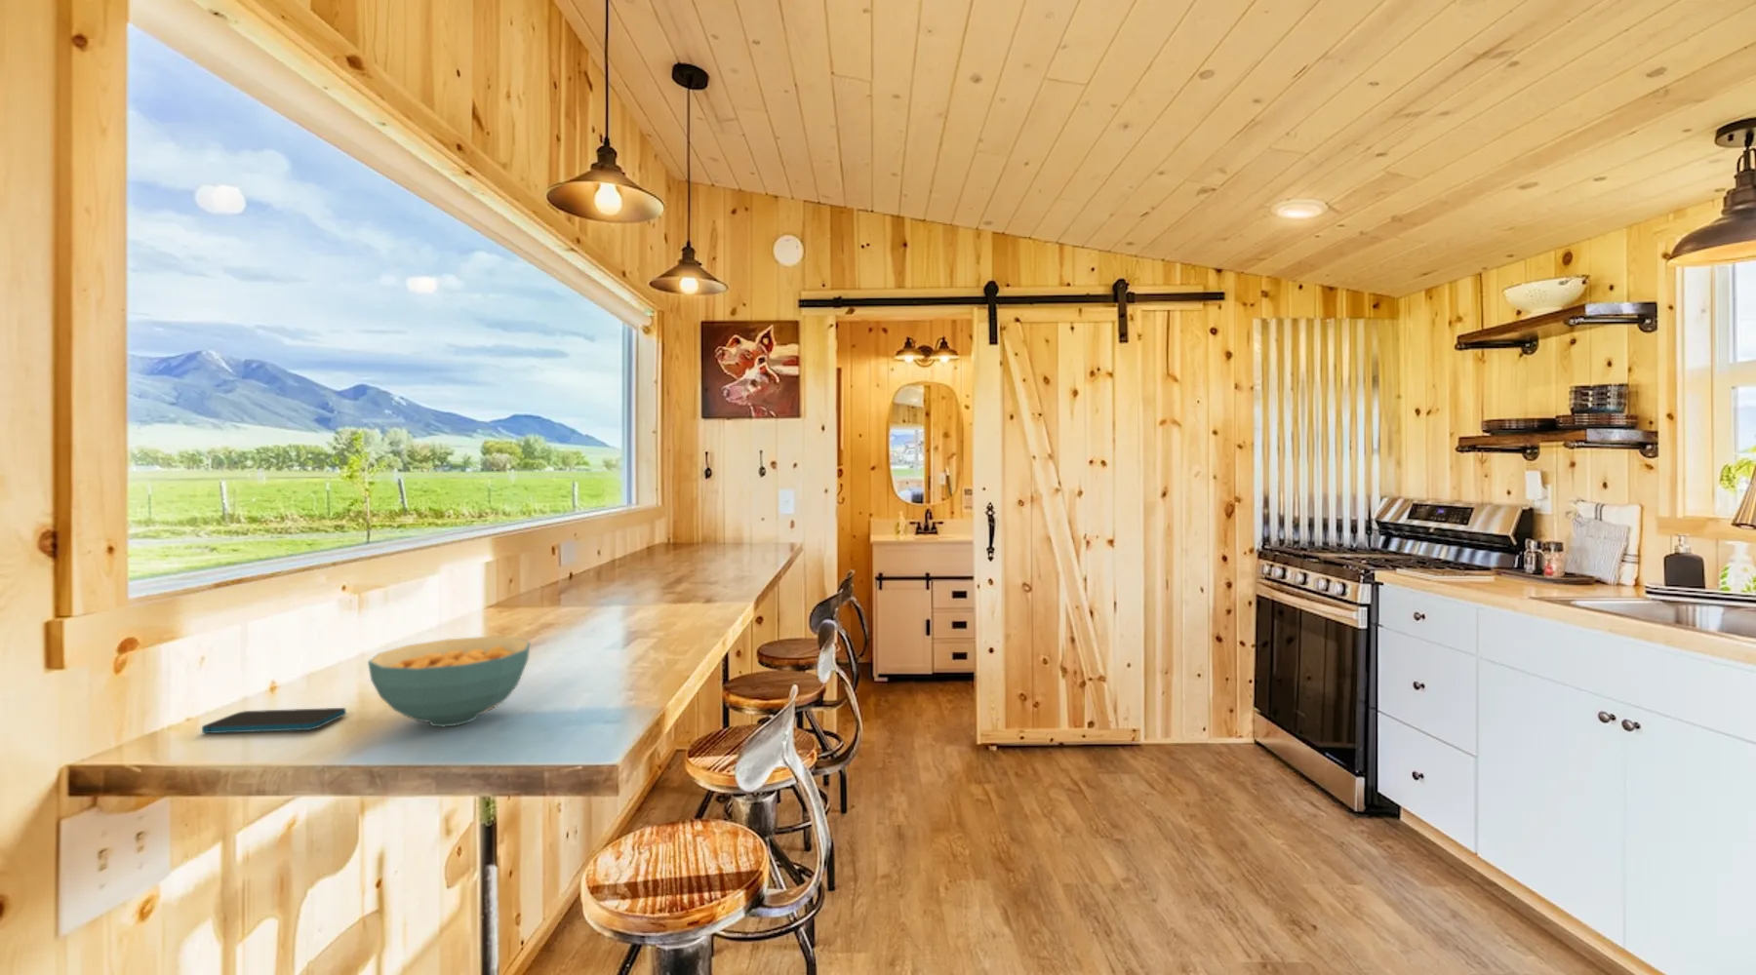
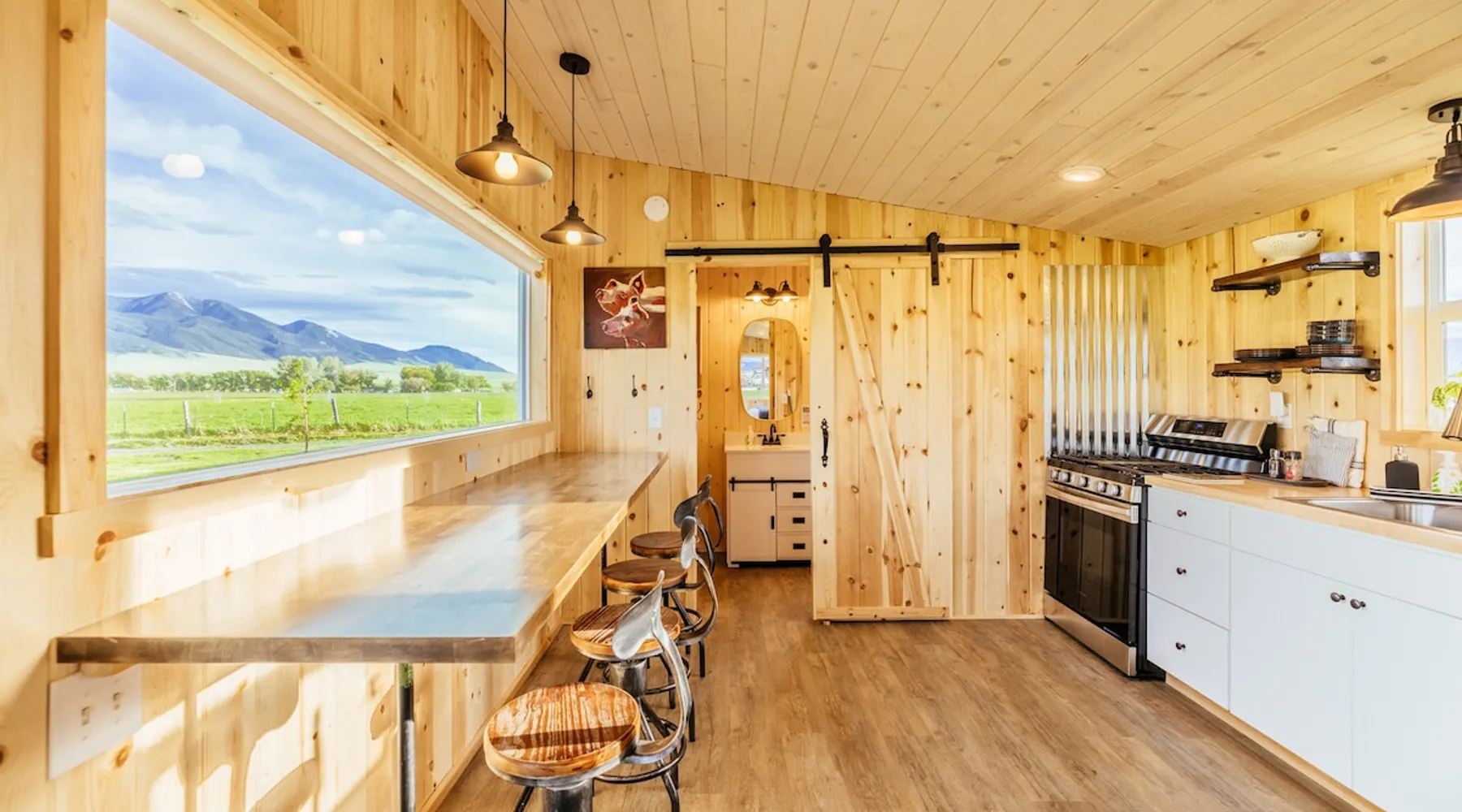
- cereal bowl (454, 686)
- smartphone (276, 719)
